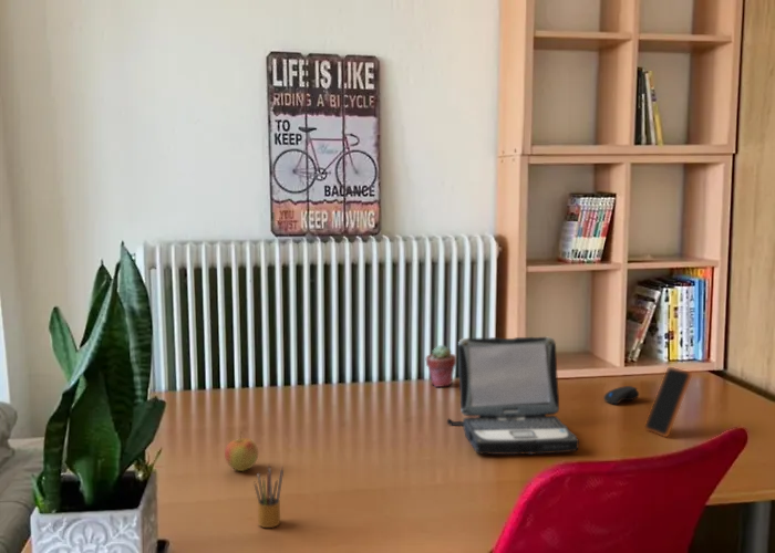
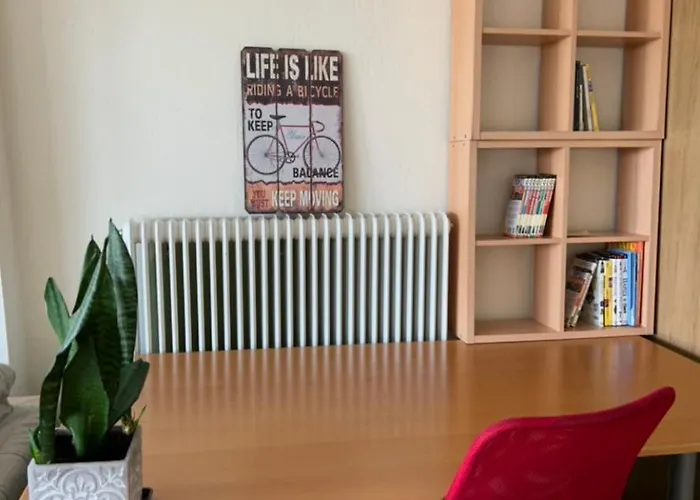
- pencil box (270, 497)
- computer mouse (621, 394)
- potted succulent (441, 364)
- apple (241, 450)
- smartphone (668, 400)
- laptop (514, 392)
